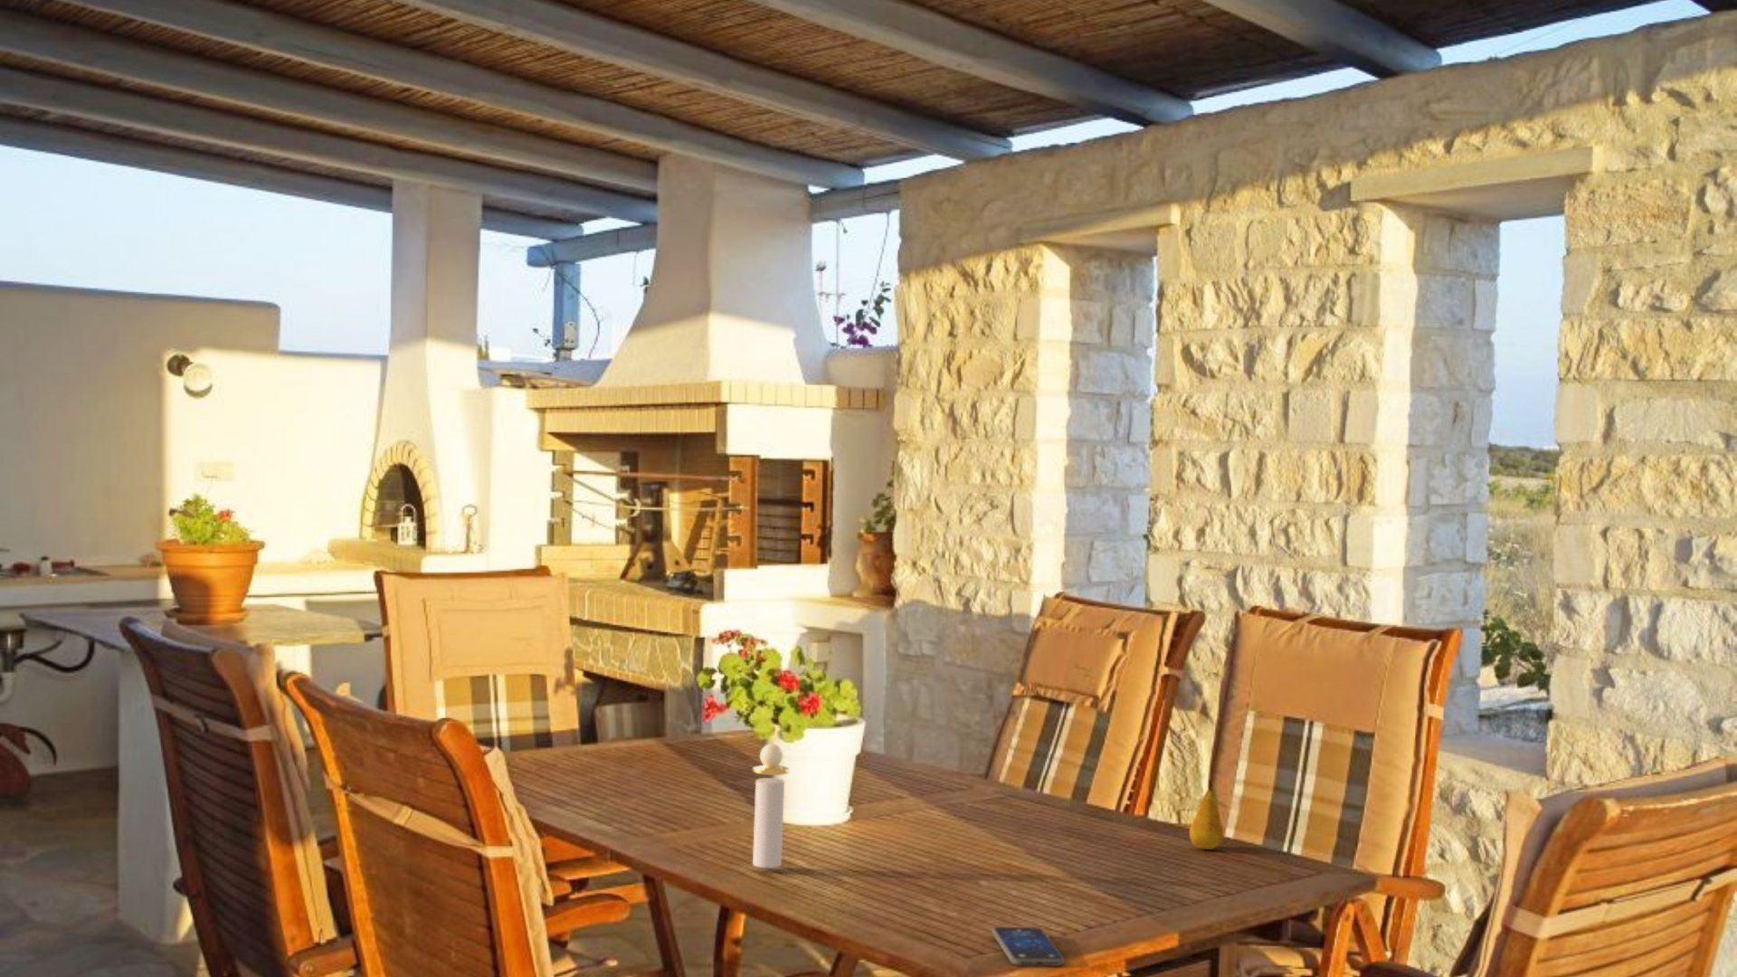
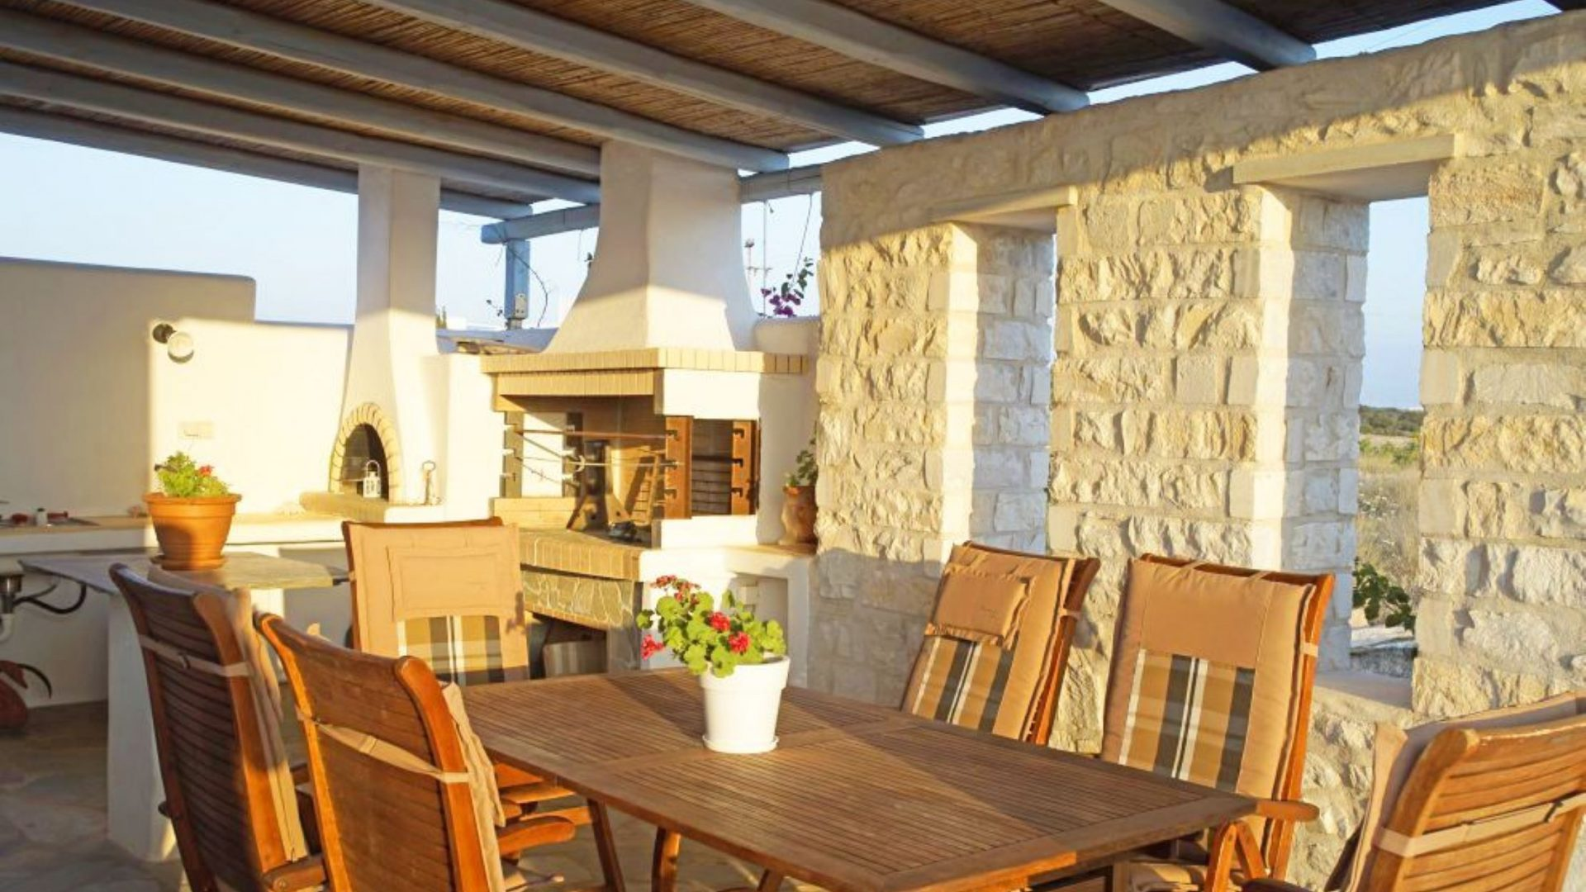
- smartphone (1027, 945)
- perfume bottle (769, 806)
- fruit (1207, 814)
